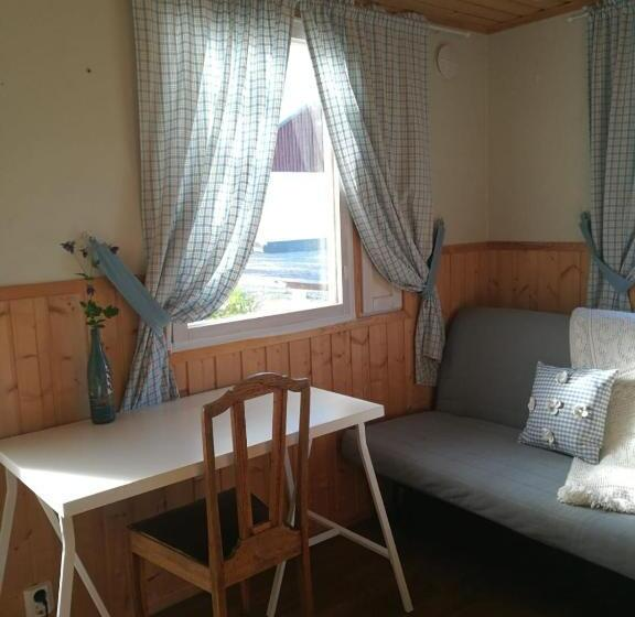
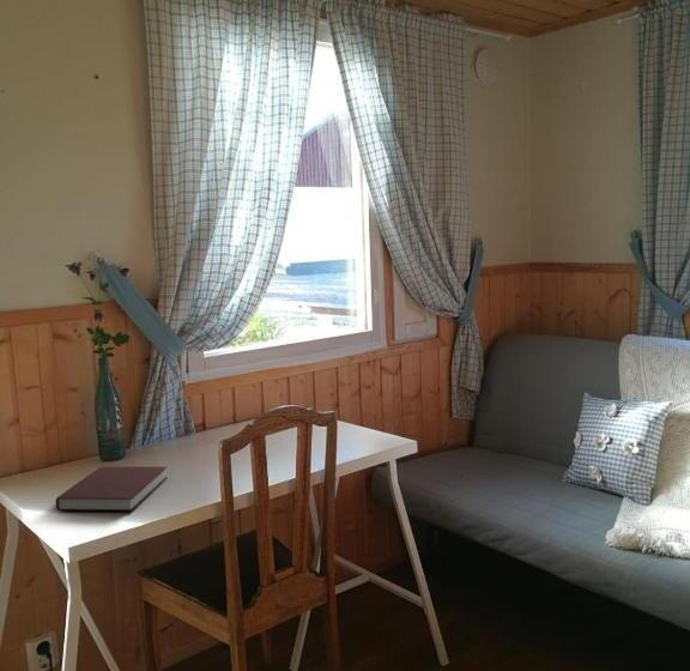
+ notebook (115, 486)
